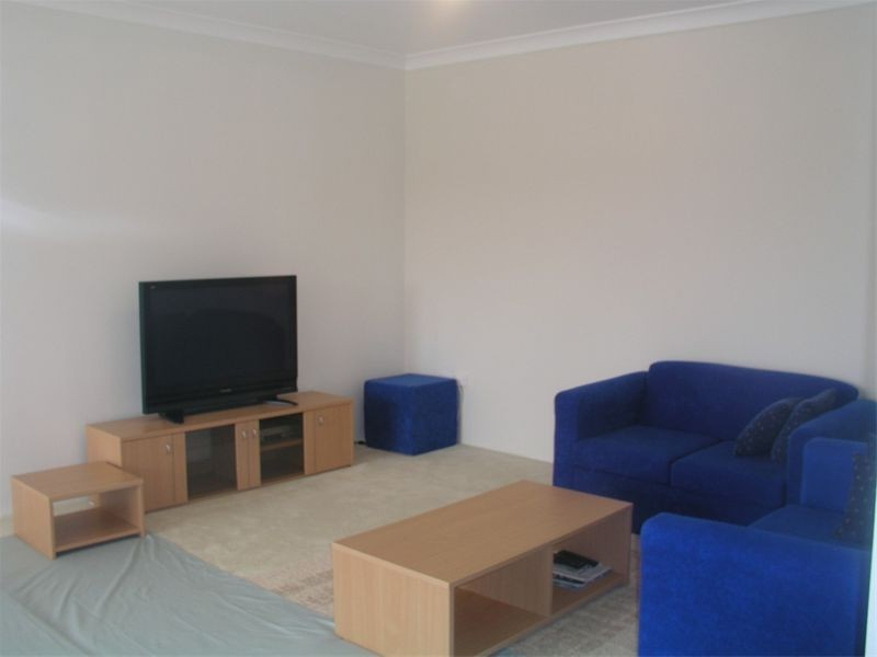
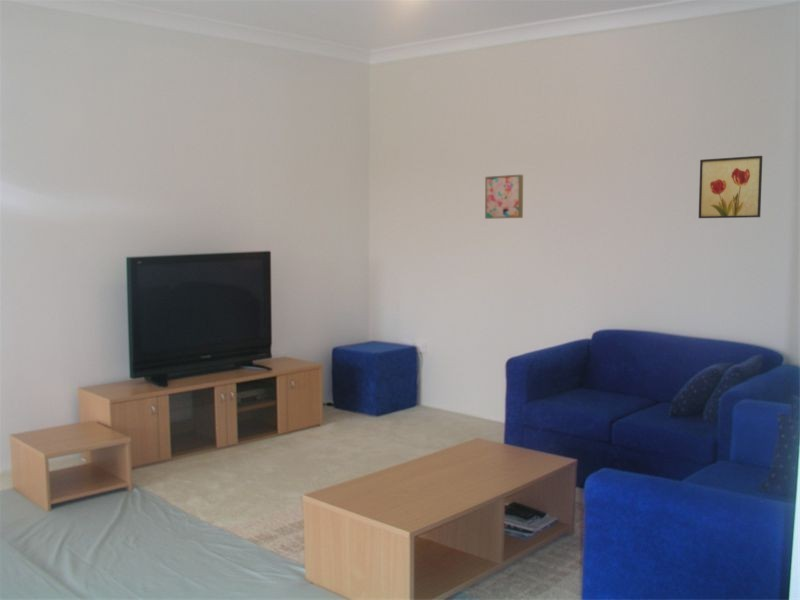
+ wall art (503, 197)
+ wall art (730, 187)
